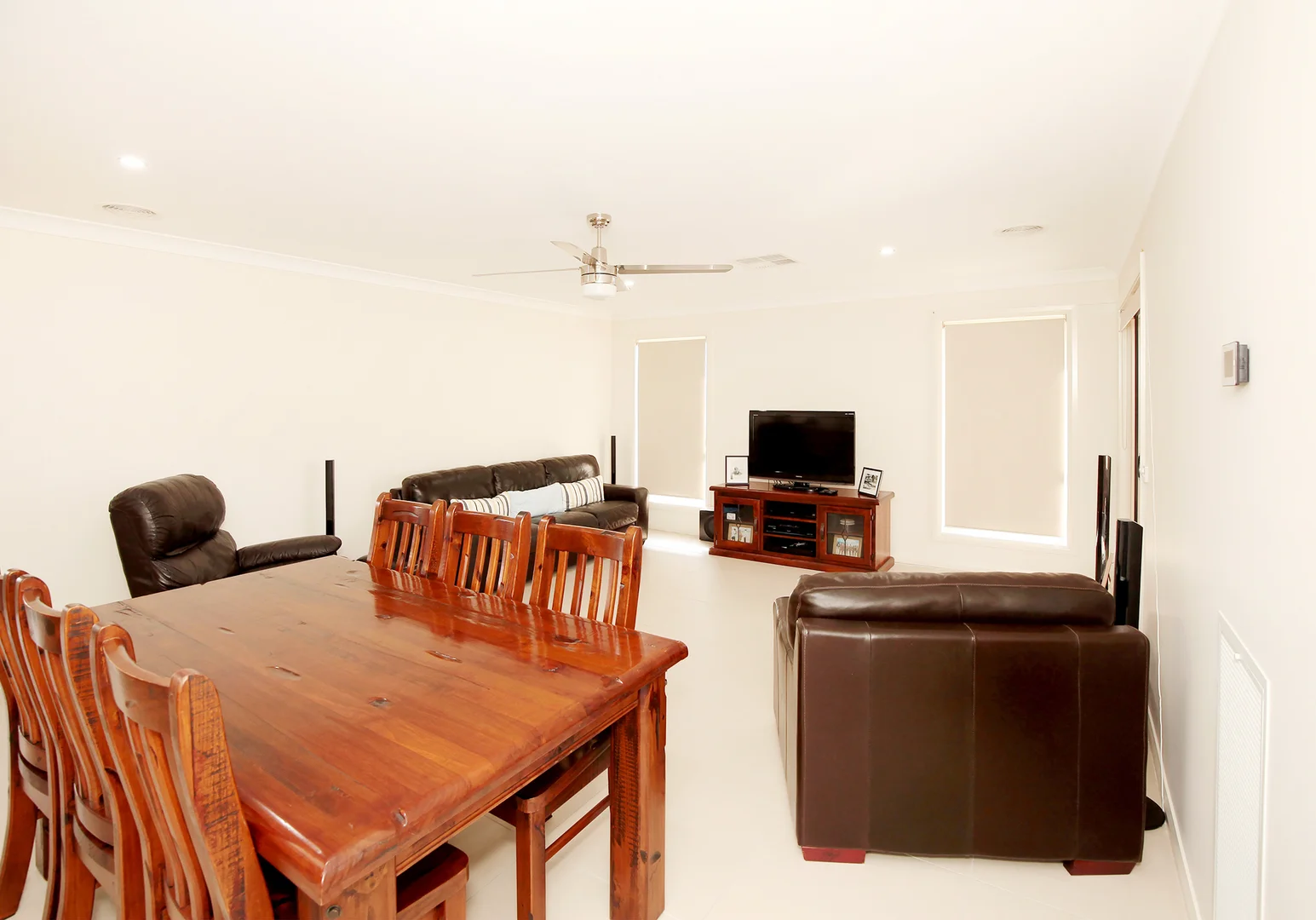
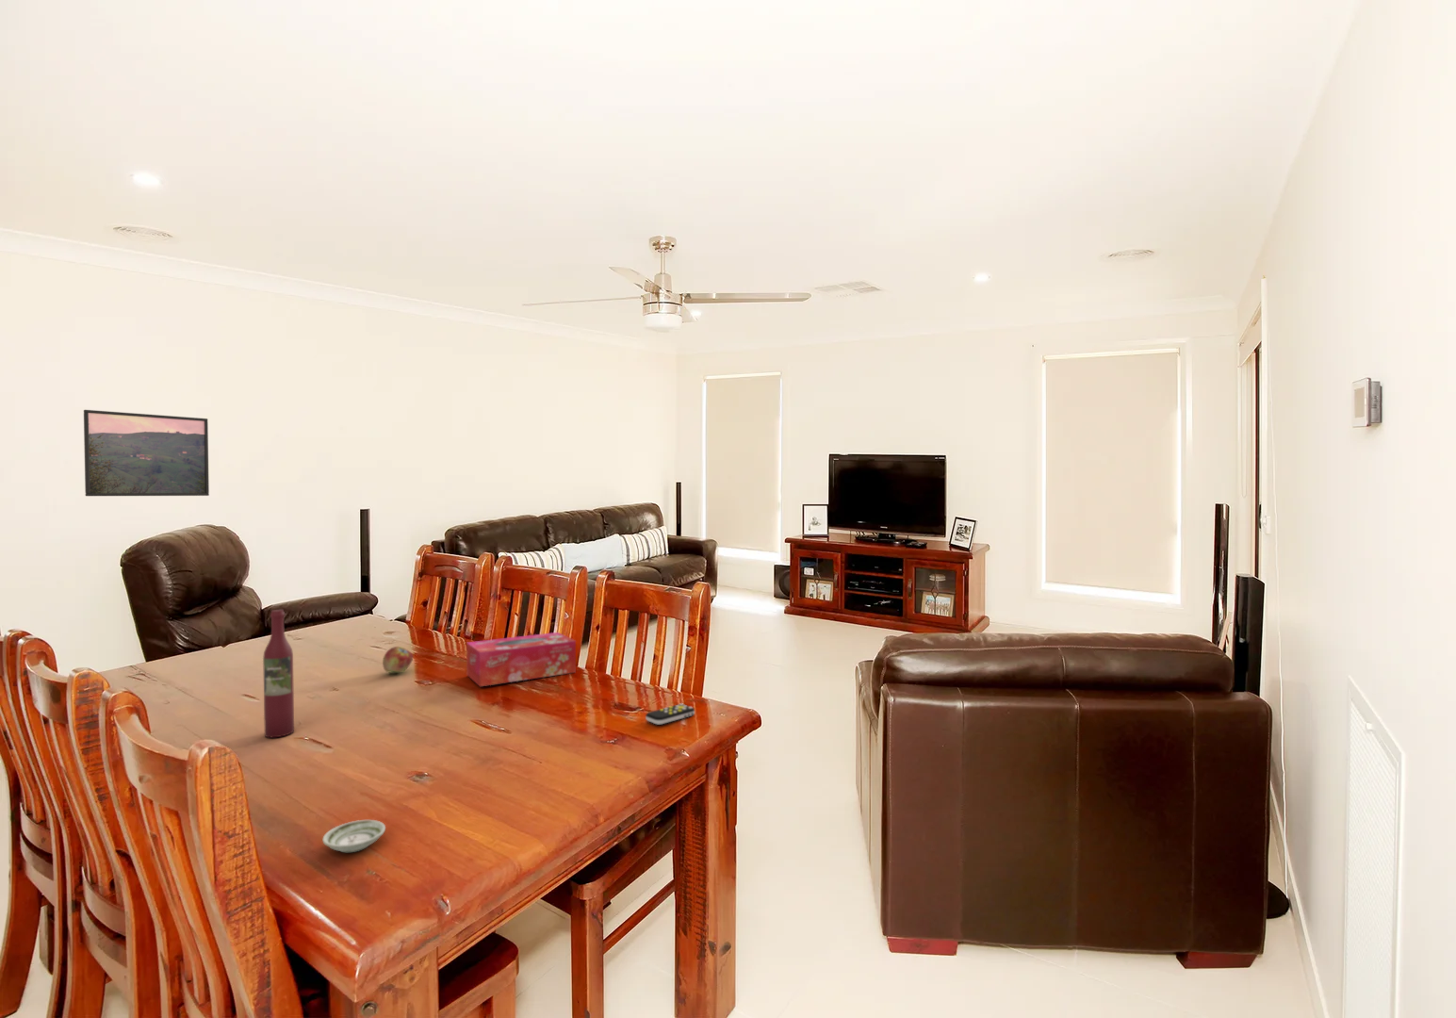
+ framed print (149, 455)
+ wine bottle (278, 672)
+ saucer (354, 838)
+ tissue box (521, 657)
+ remote control (670, 714)
+ fruit (397, 659)
